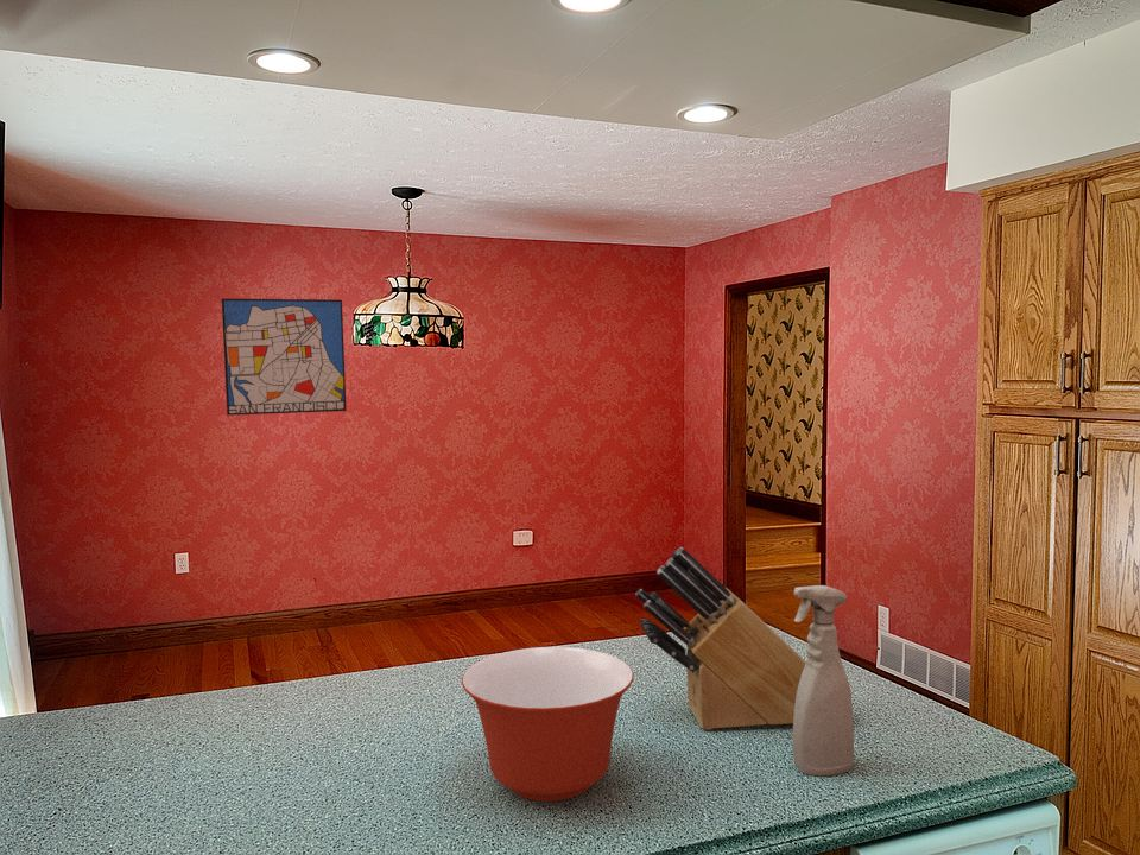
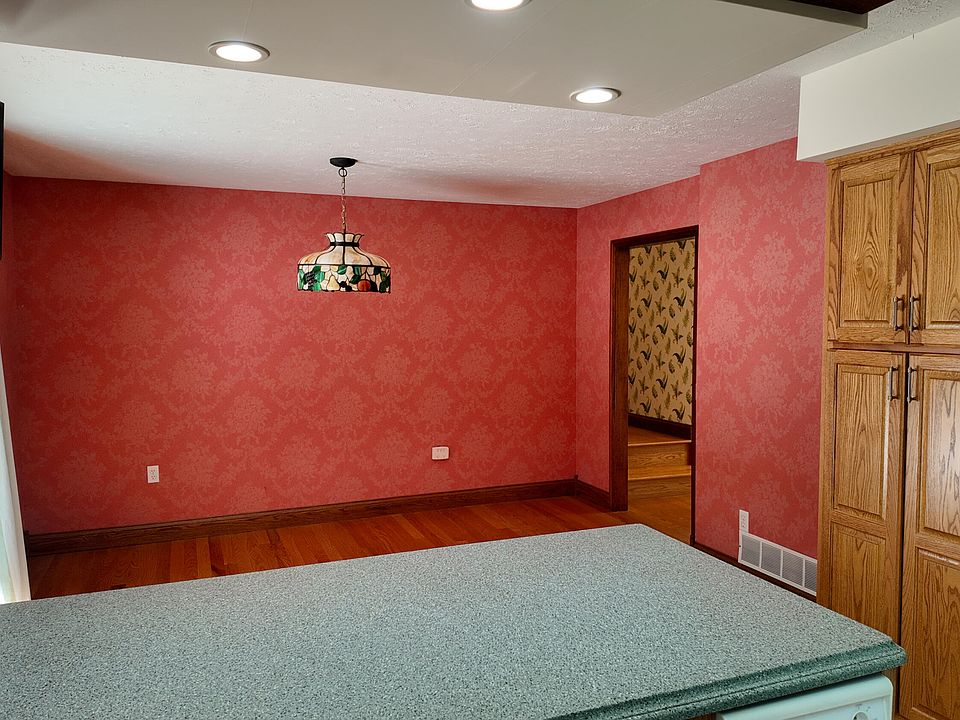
- knife block (739, 629)
- mixing bowl (549, 727)
- wall art (285, 356)
- spray bottle (823, 676)
